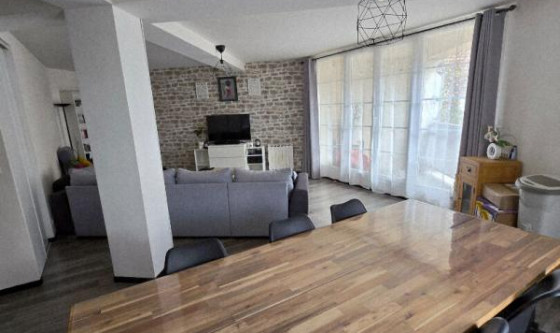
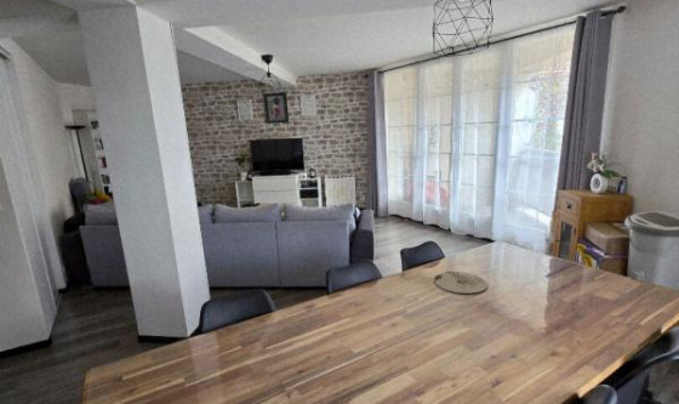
+ plate (460, 280)
